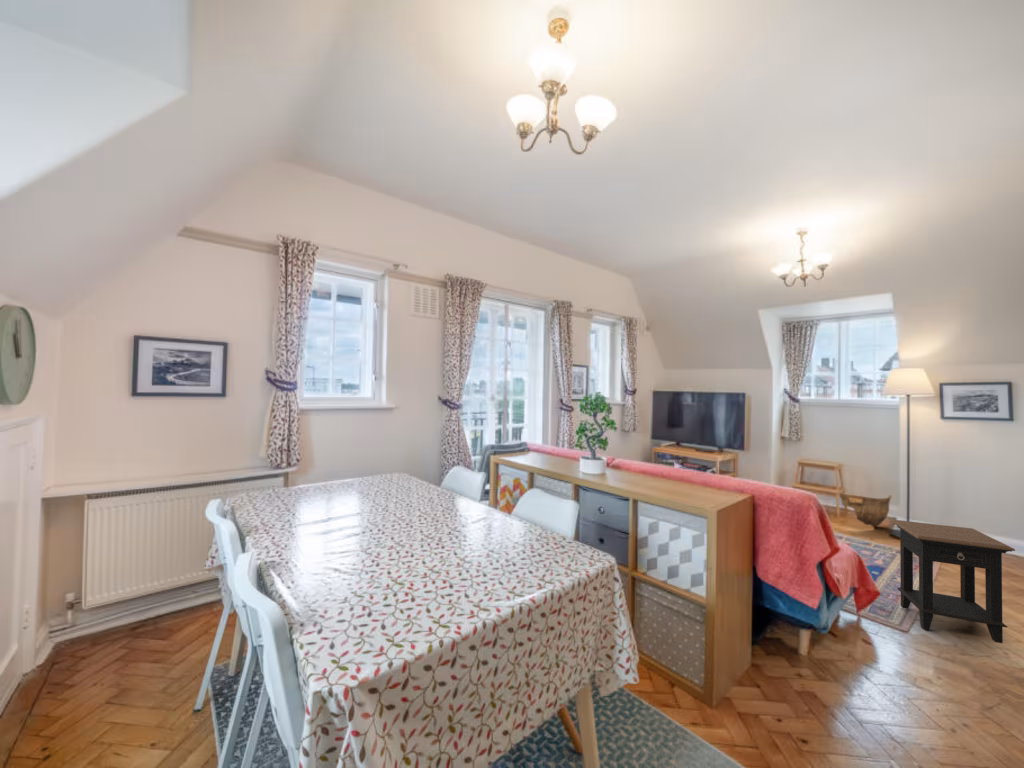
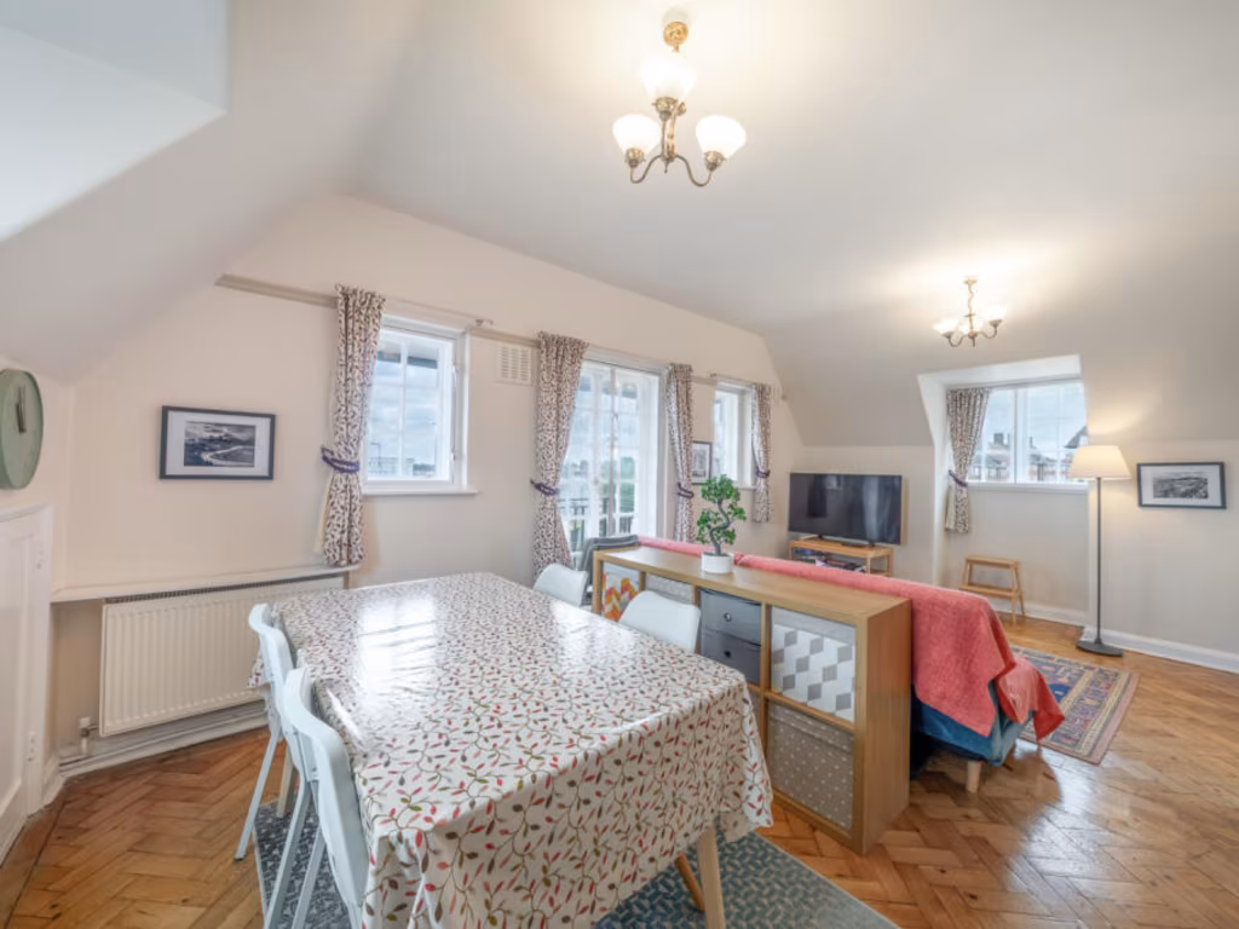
- woven basket (866, 510)
- side table (960, 577)
